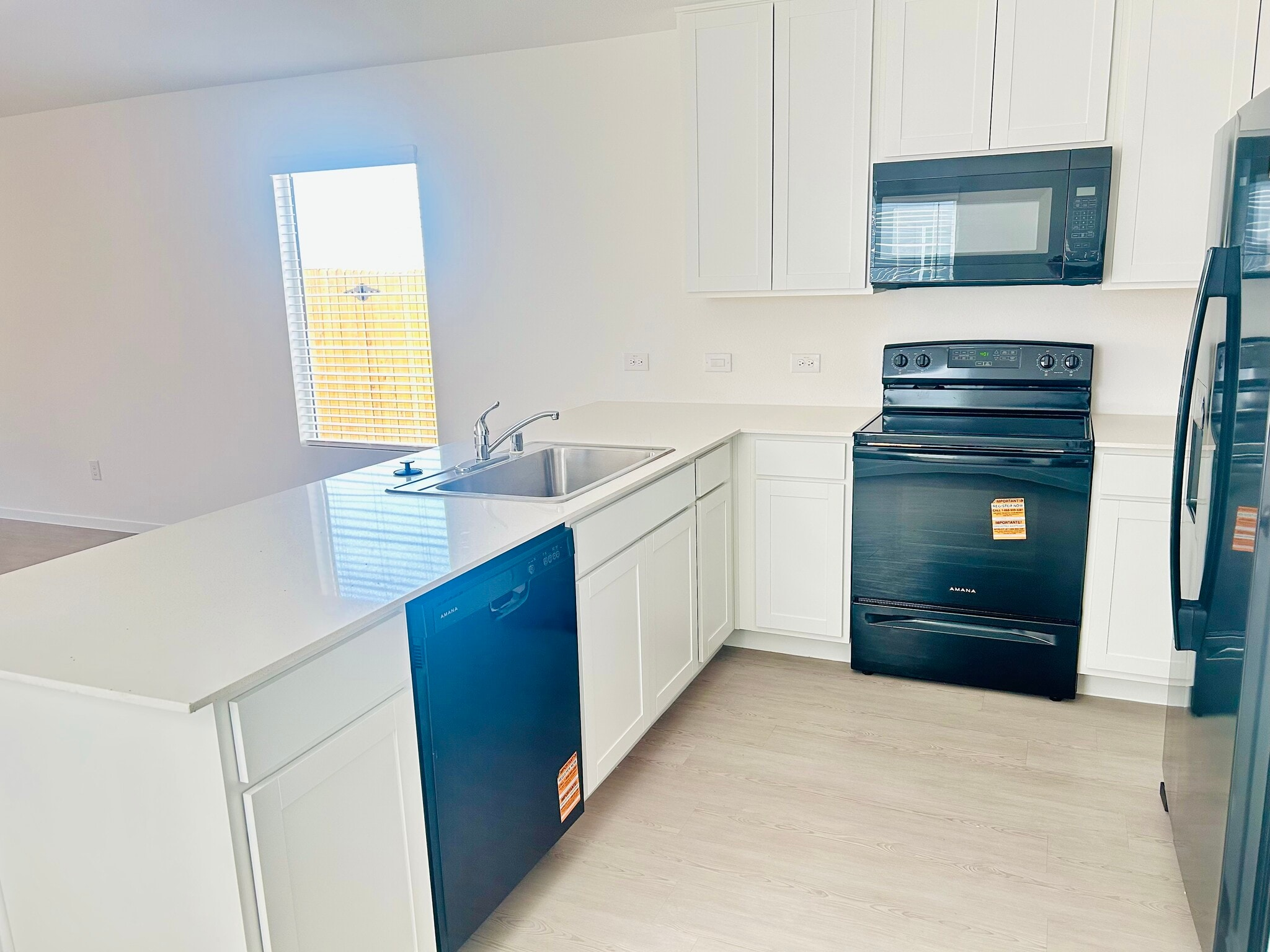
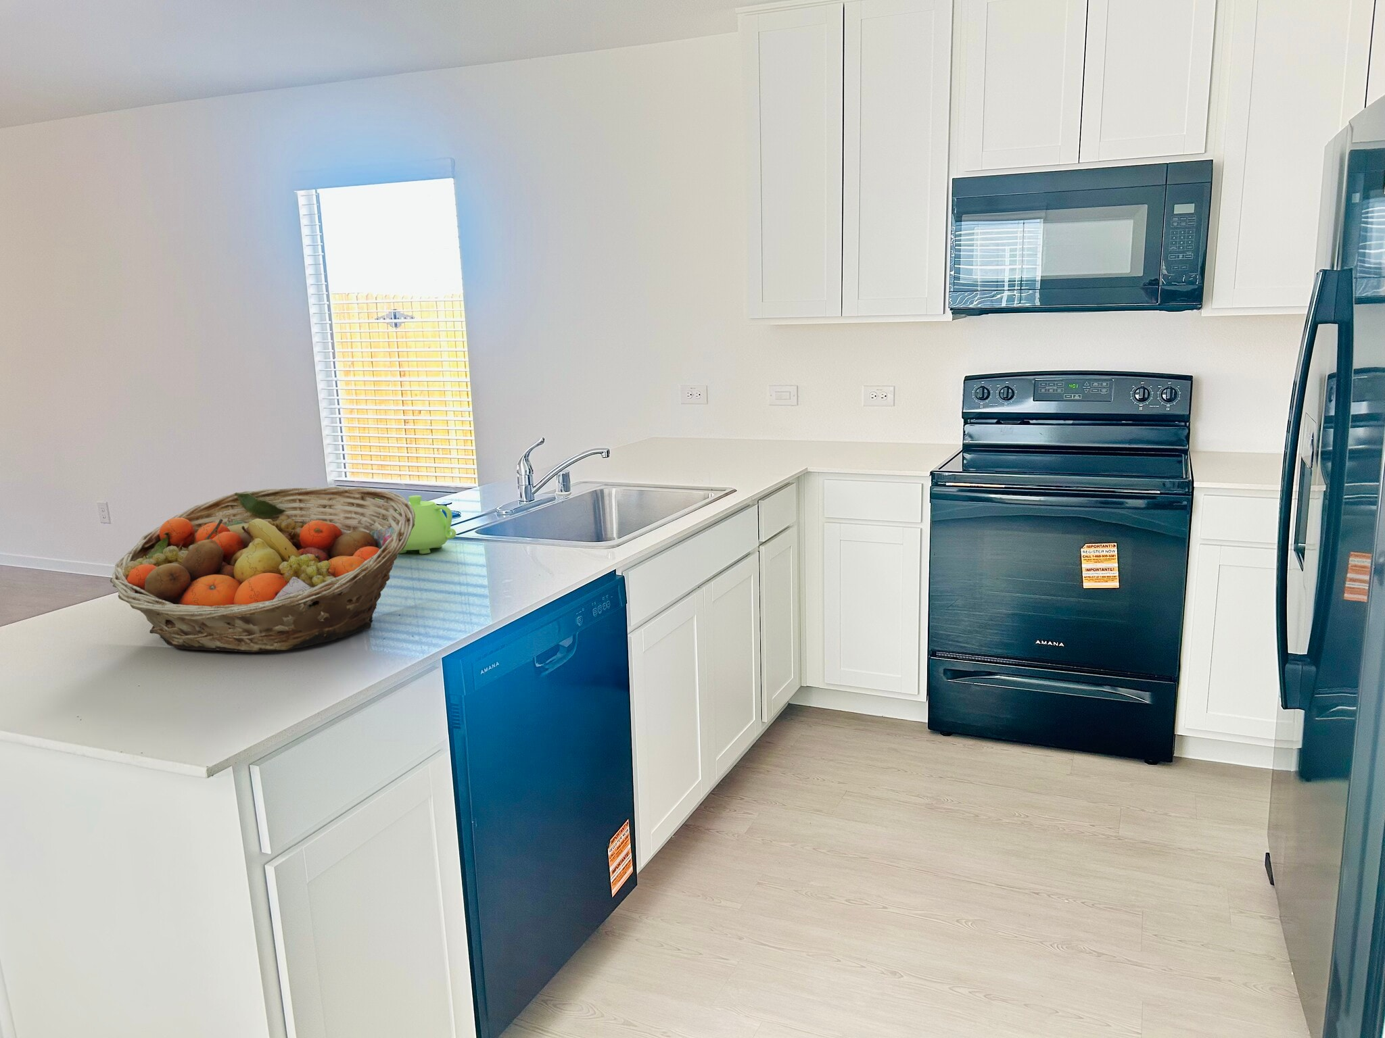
+ fruit basket (270, 564)
+ teapot (414, 522)
